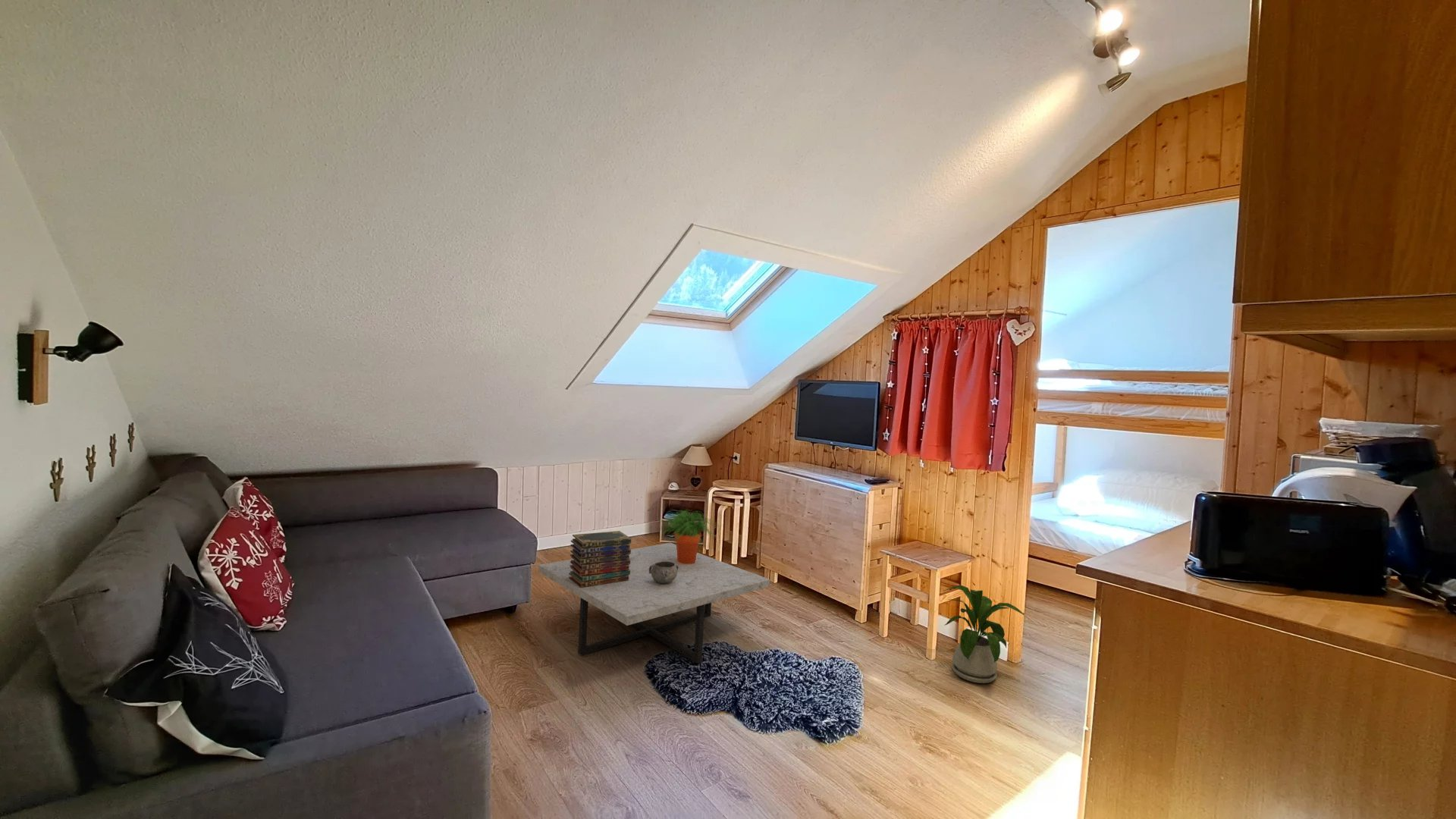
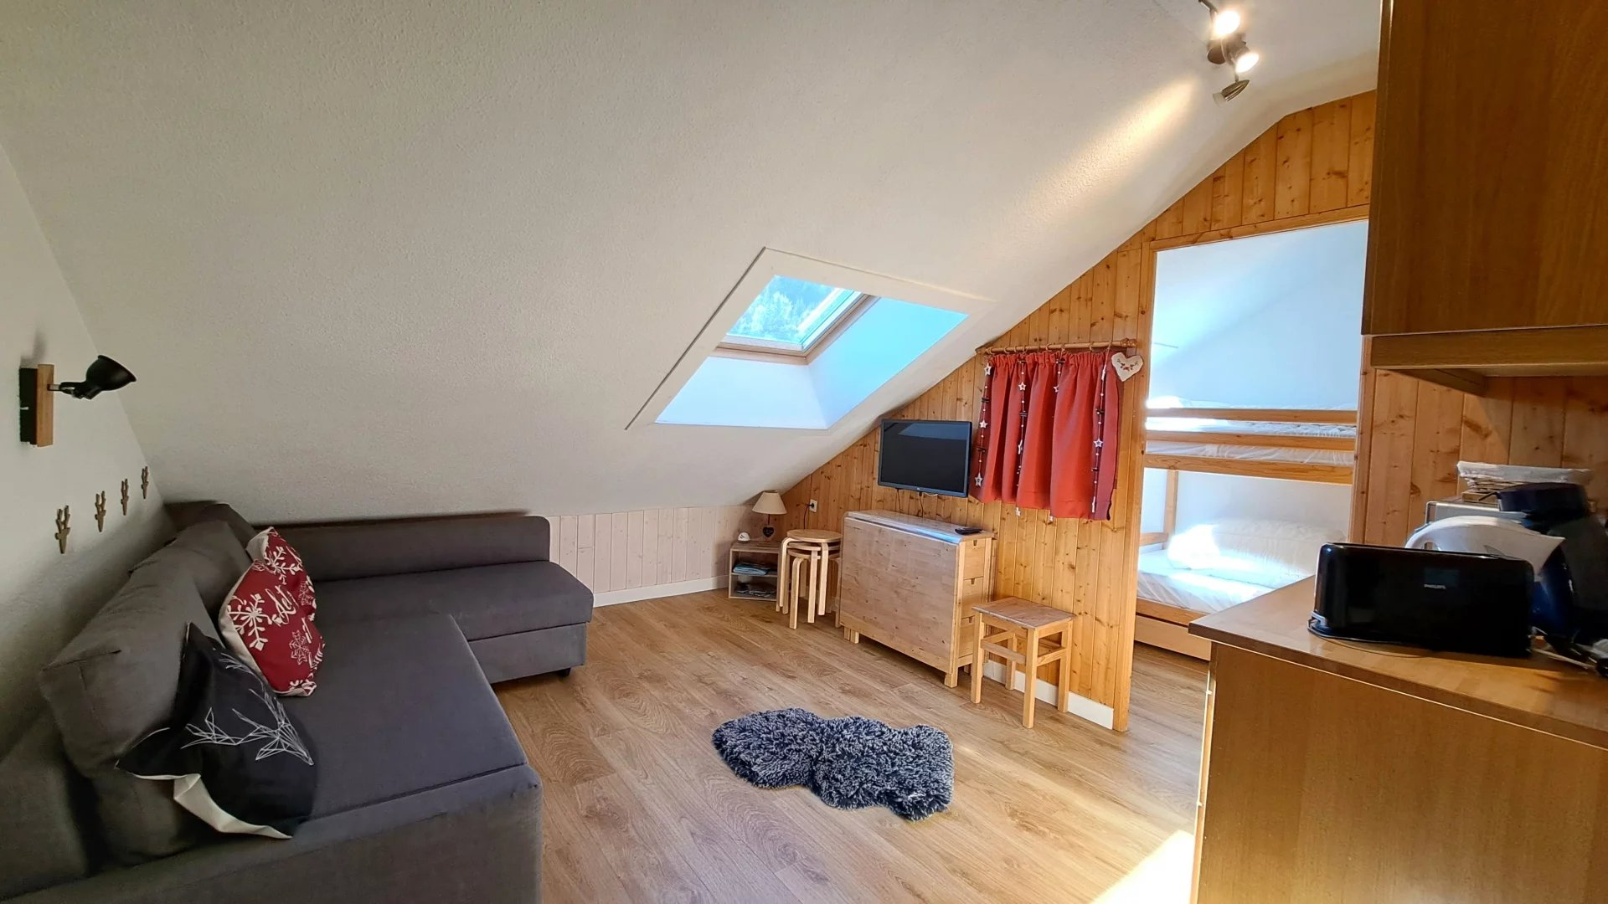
- decorative bowl (662, 573)
- coffee table (651, 602)
- potted plant (687, 535)
- book stack (600, 557)
- house plant (984, 627)
